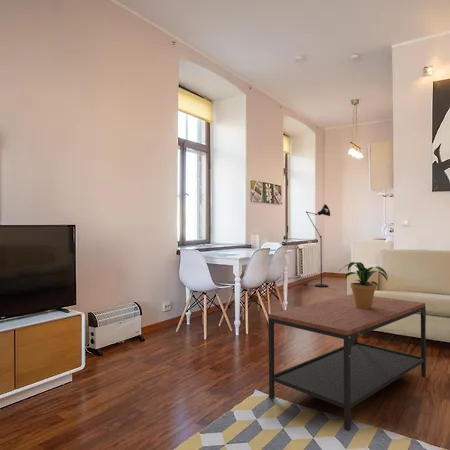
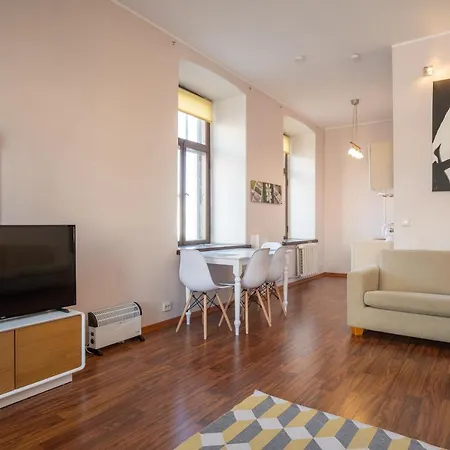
- coffee table (352, 347)
- floor lamp (321, 245)
- potted plant (362, 284)
